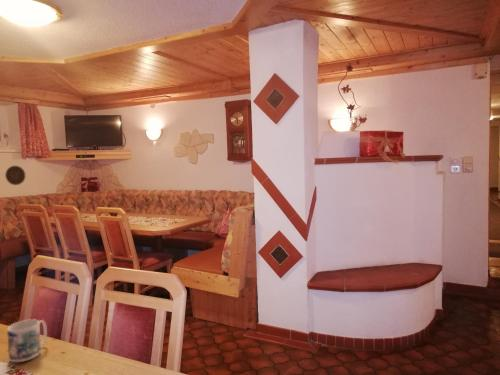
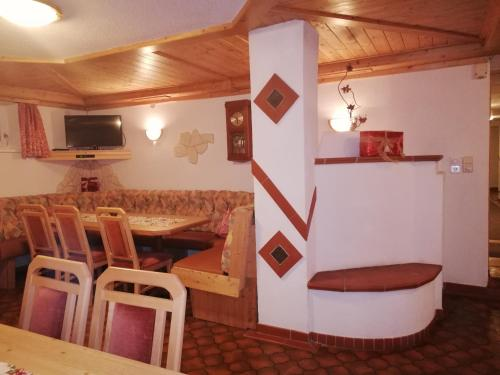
- mug (29, 338)
- decorative plate (14, 175)
